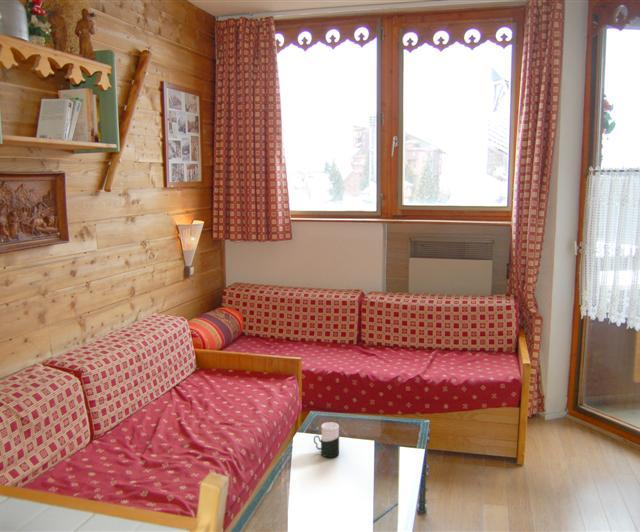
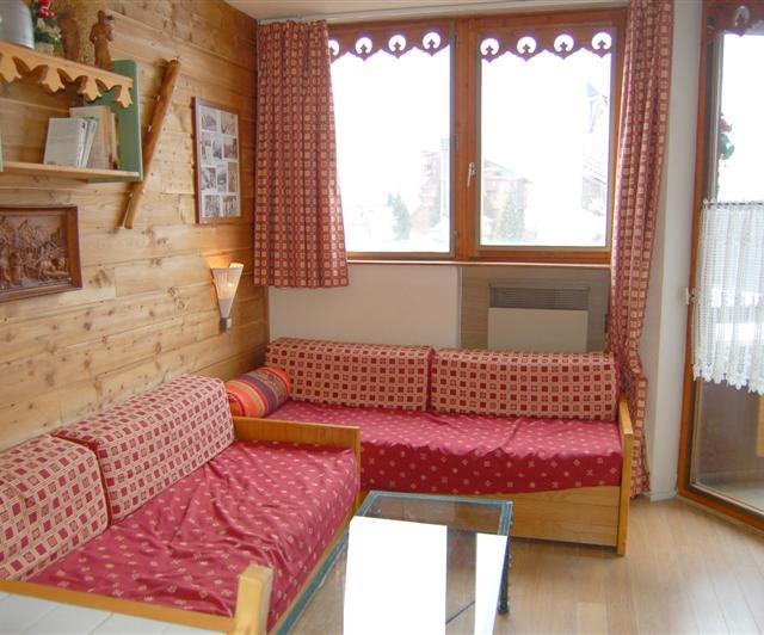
- cup (326, 439)
